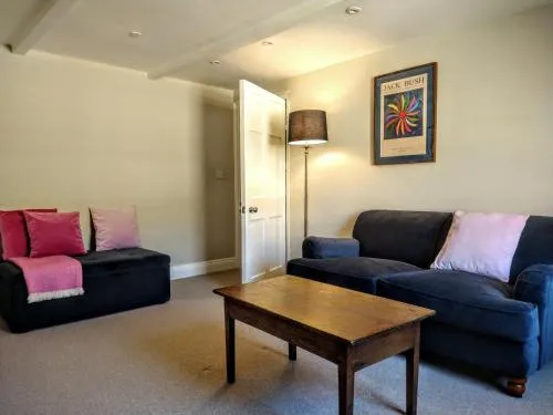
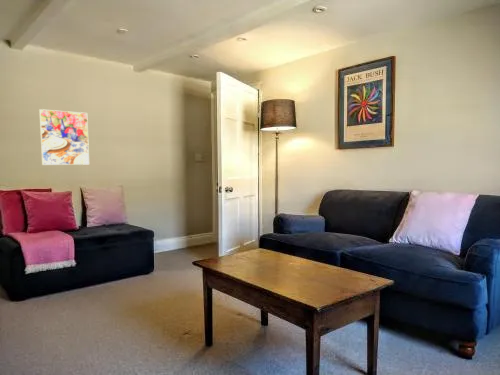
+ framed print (65, 138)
